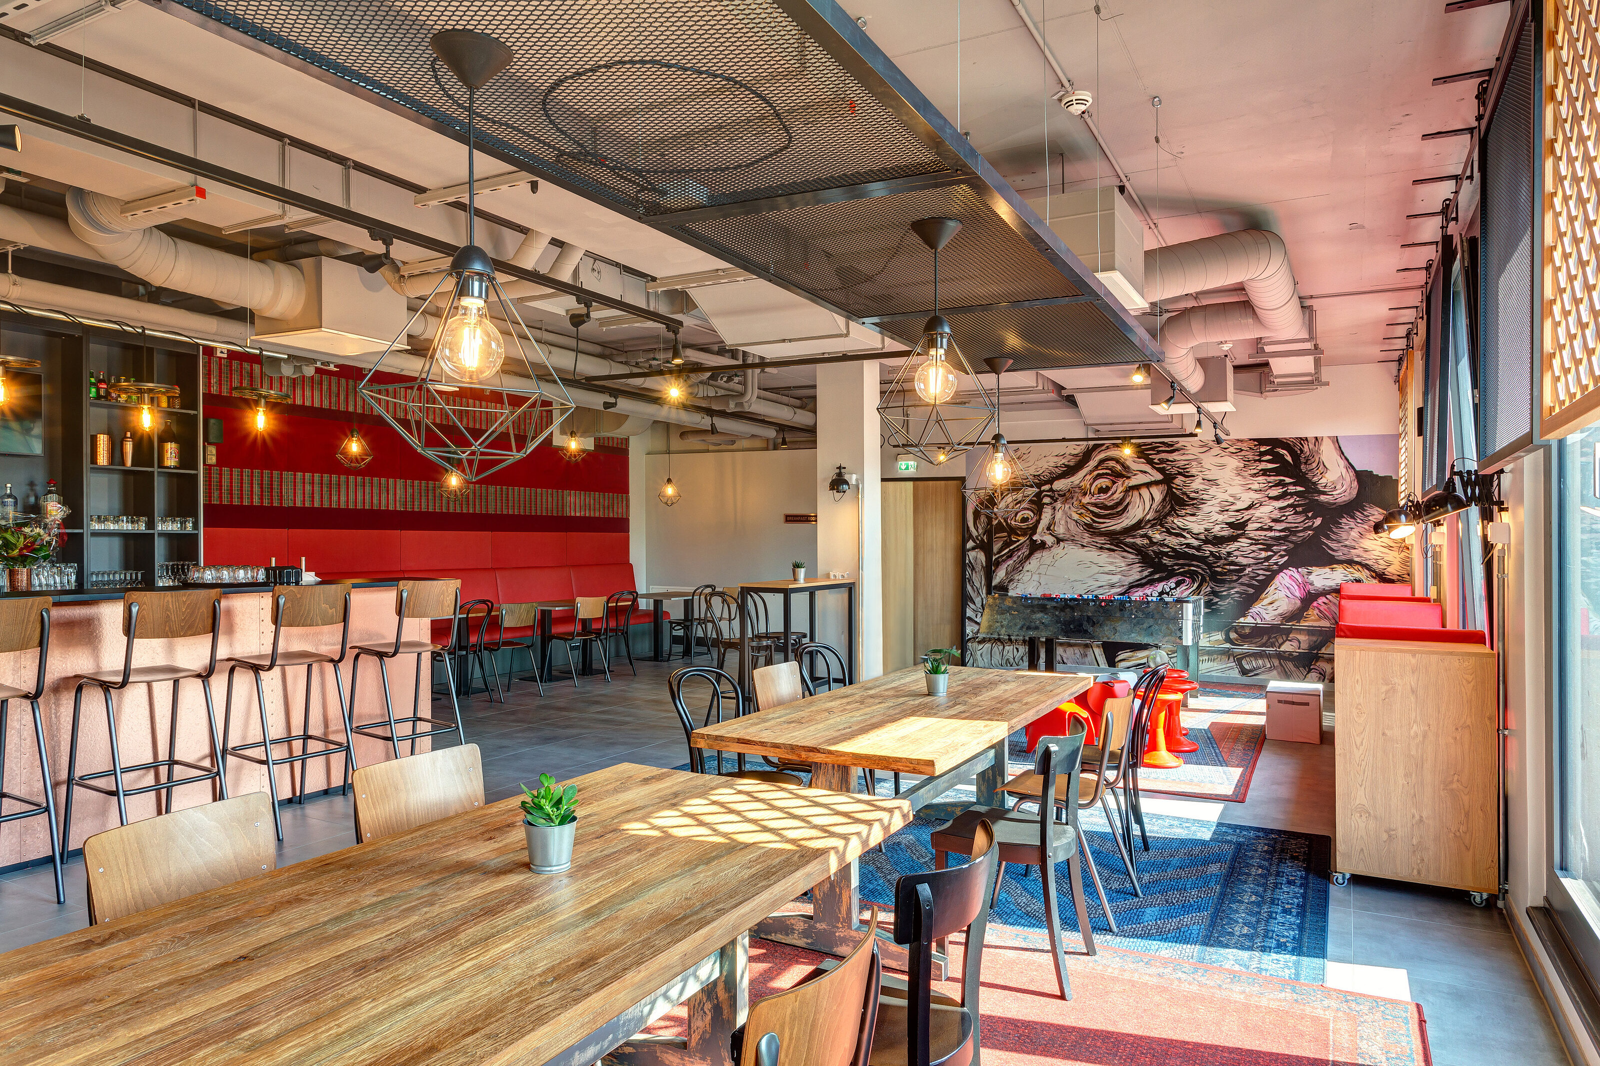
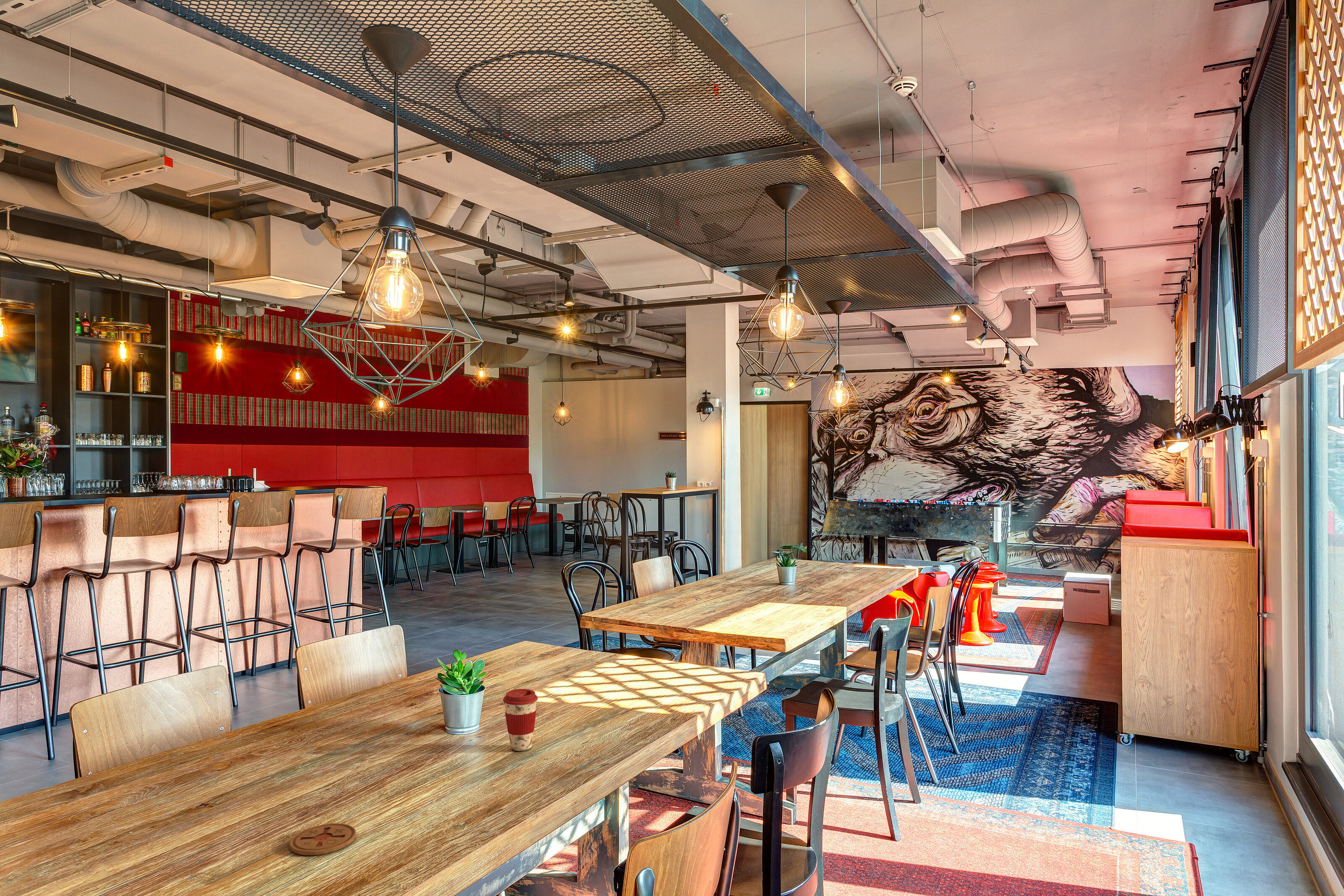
+ coaster (323, 838)
+ coffee cup (520, 720)
